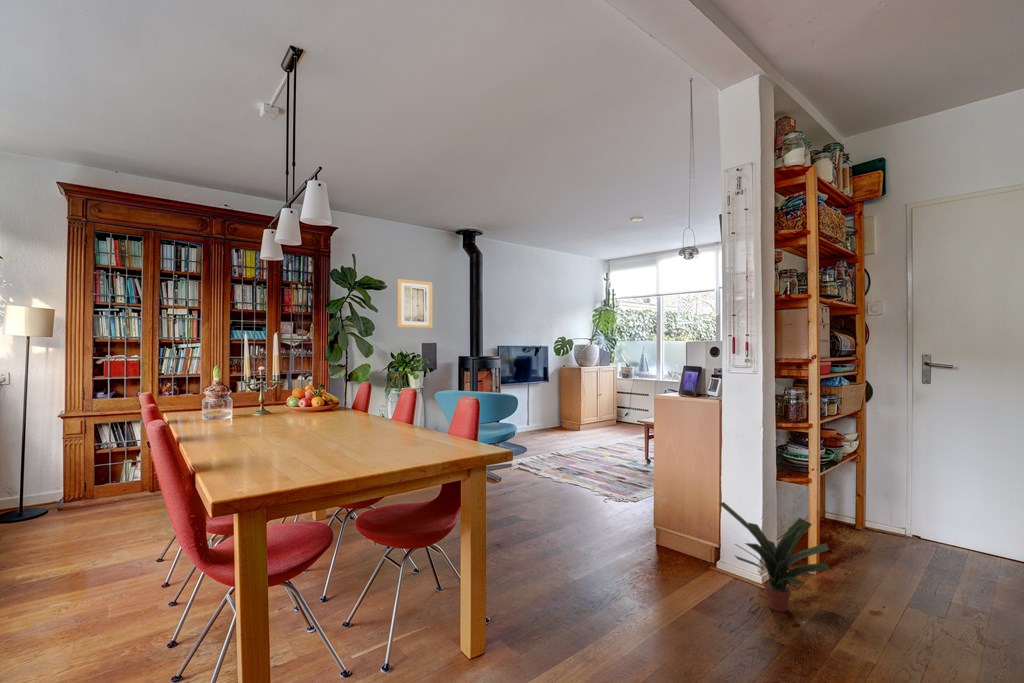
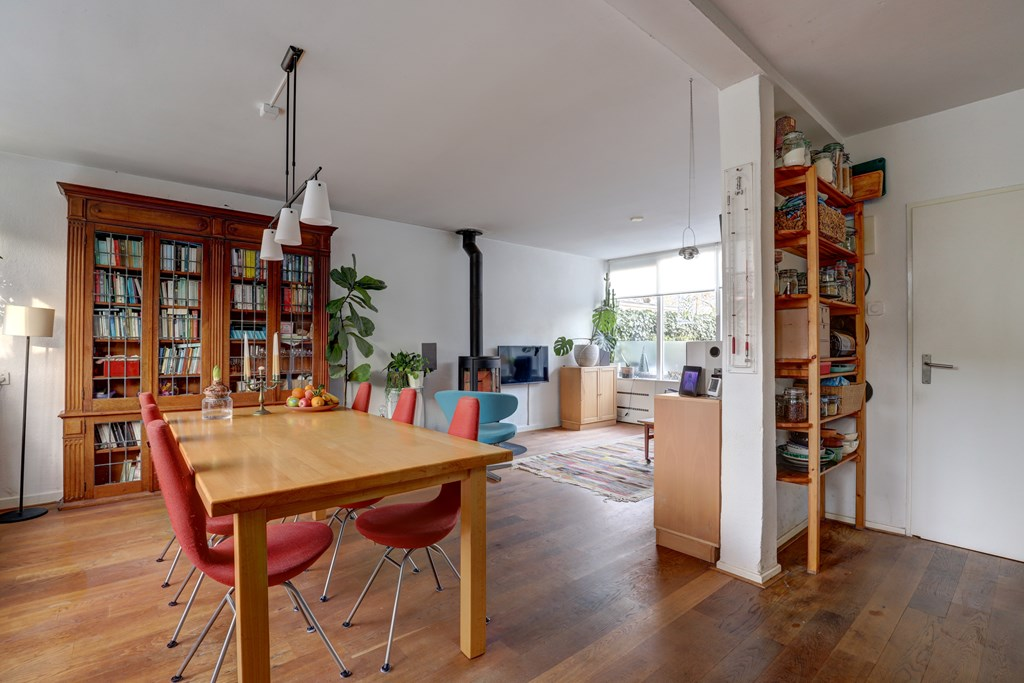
- potted plant (771, 558)
- wall art (415, 304)
